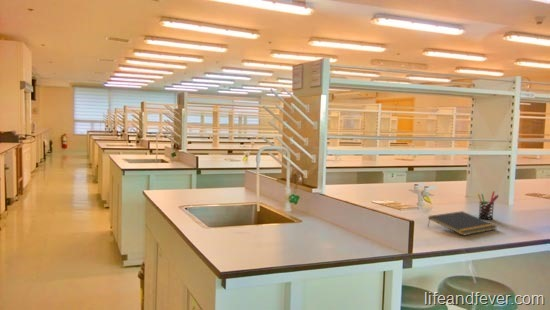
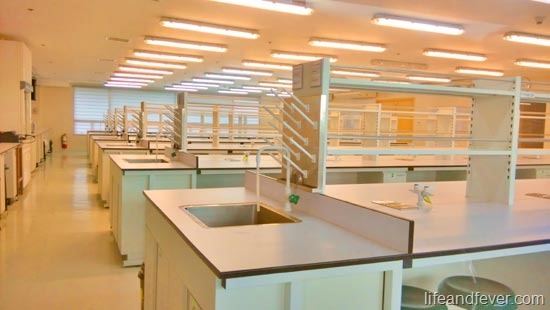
- pen holder (486, 203)
- notepad (462, 222)
